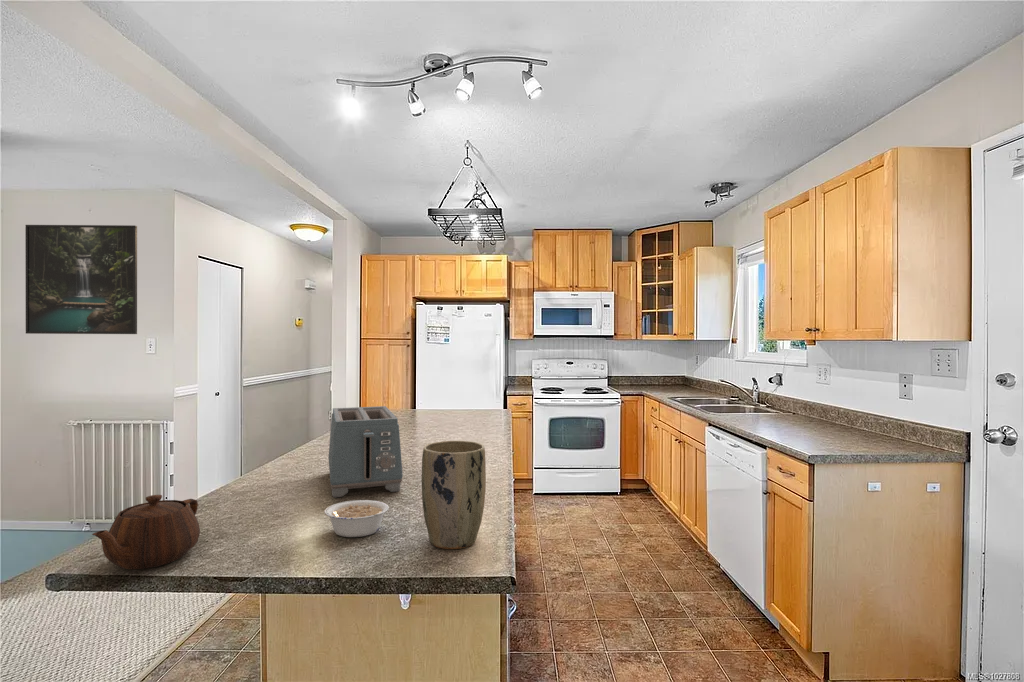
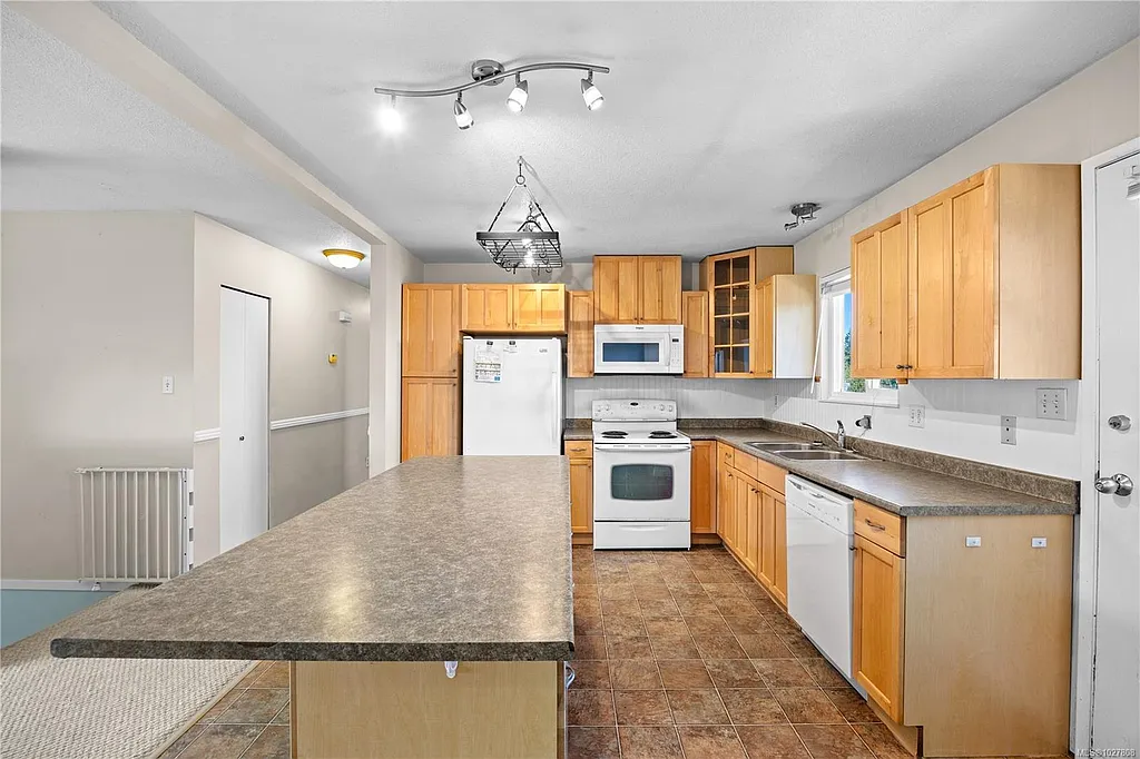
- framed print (81, 279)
- toaster (363, 448)
- teapot (150, 528)
- legume (359, 517)
- plant pot (453, 493)
